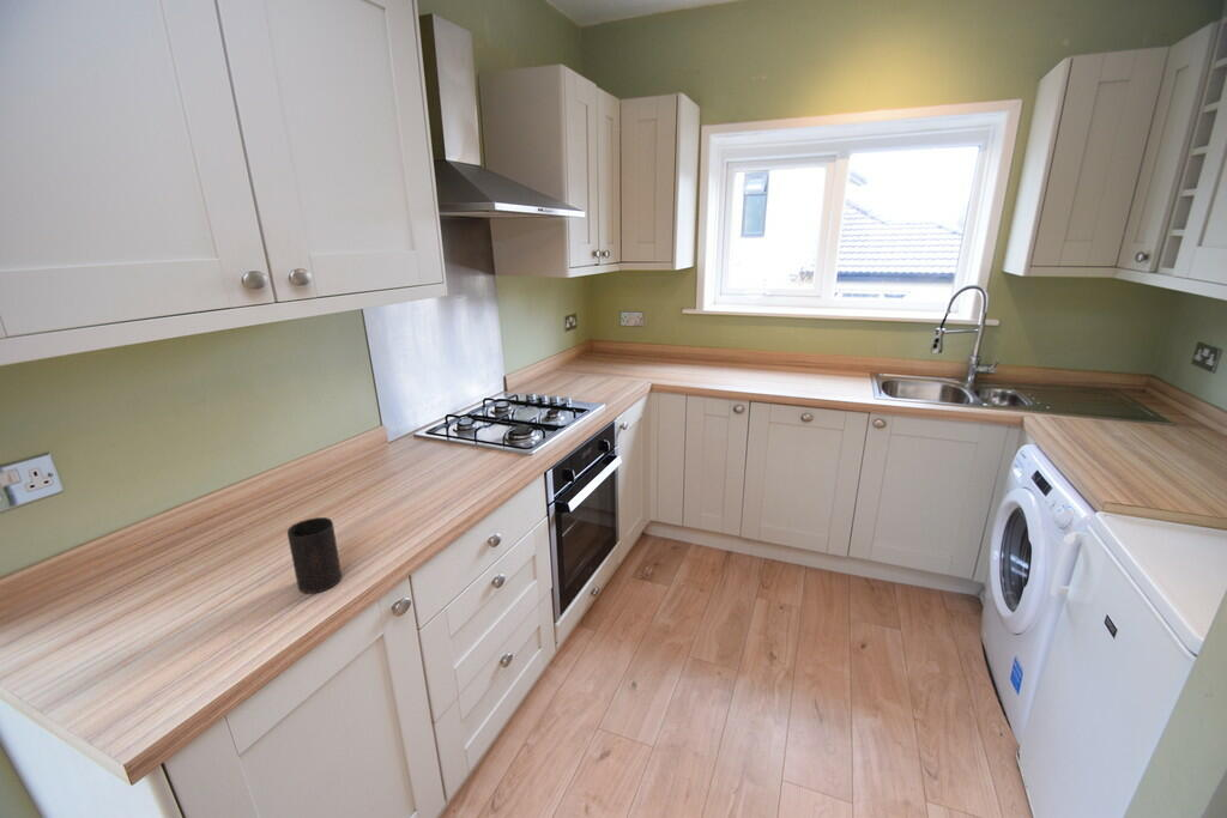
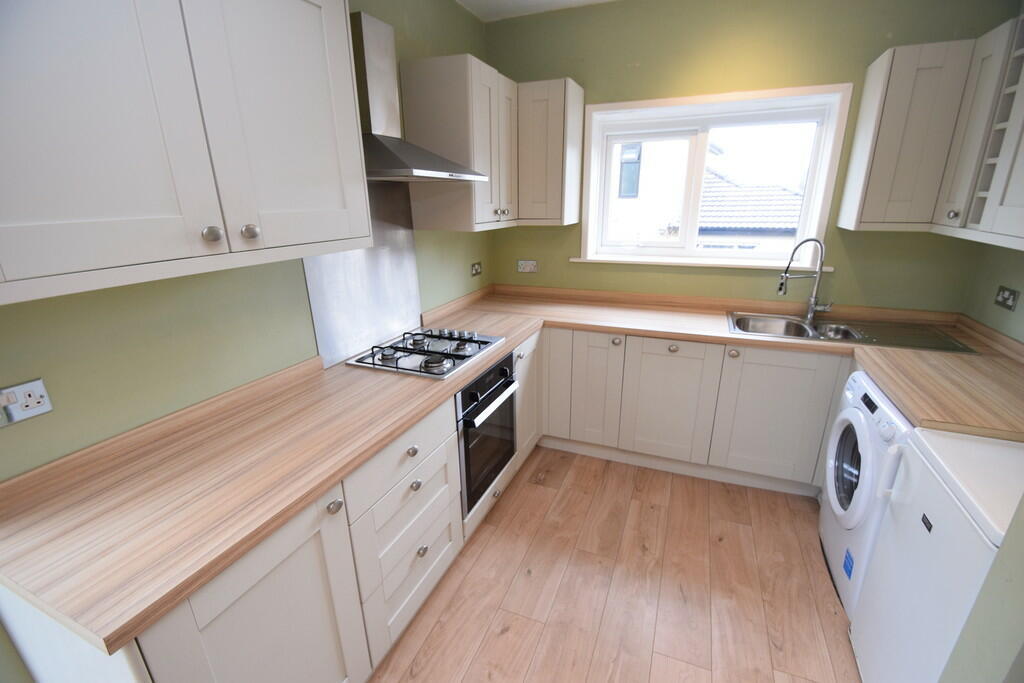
- cup (315, 555)
